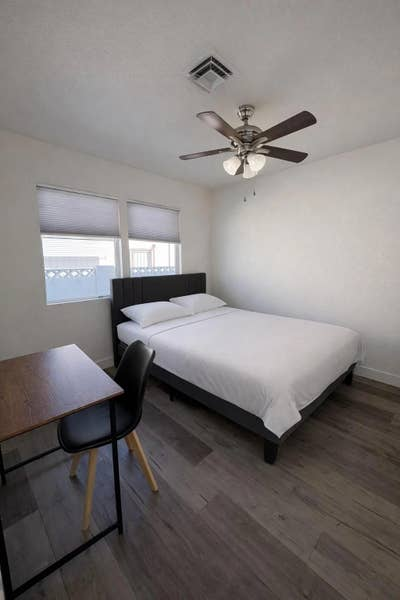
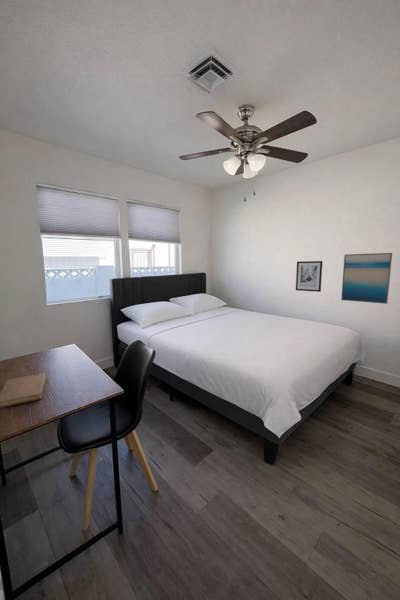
+ notebook (23, 388)
+ wall art (365, 278)
+ wall art (308, 276)
